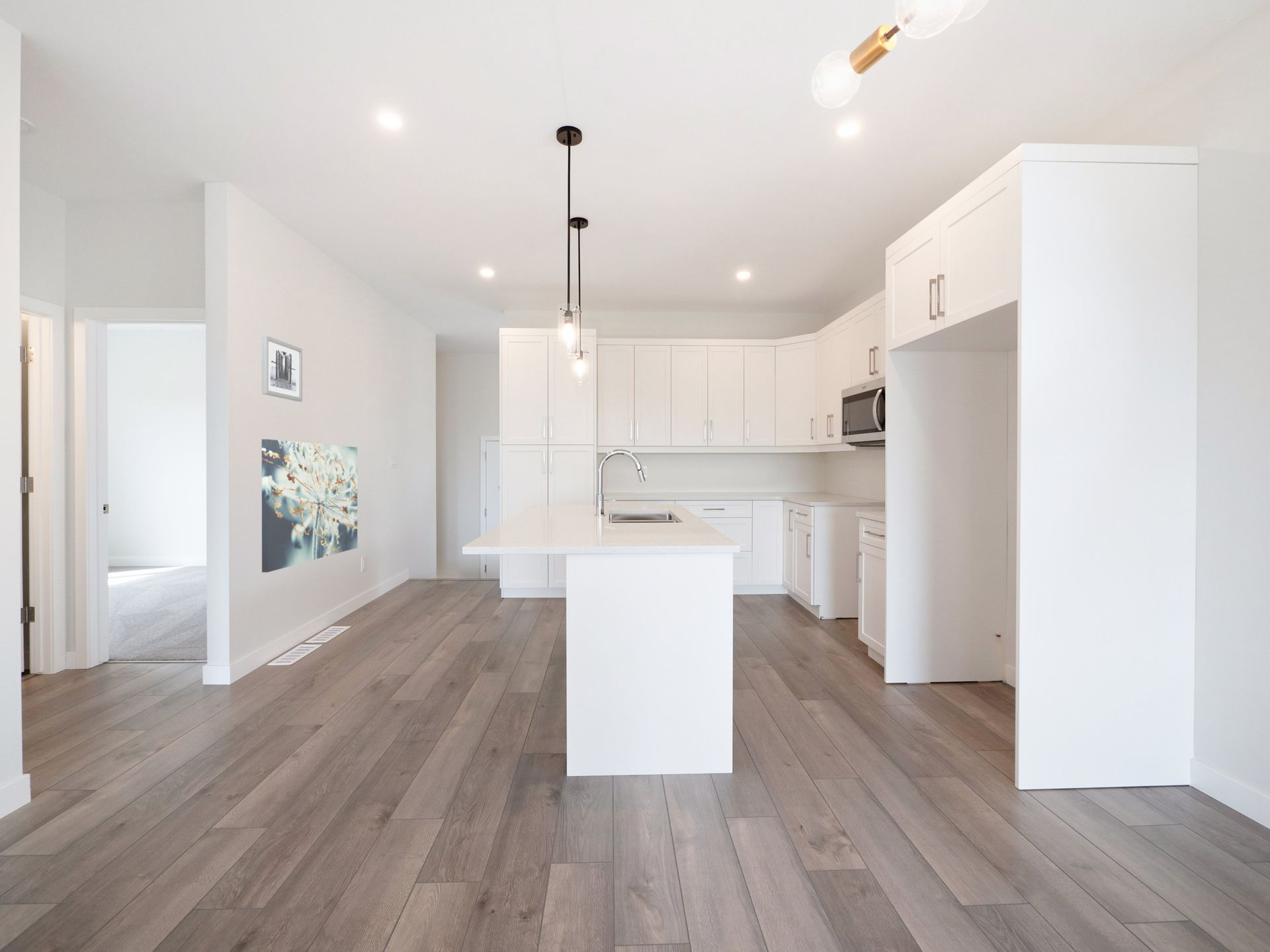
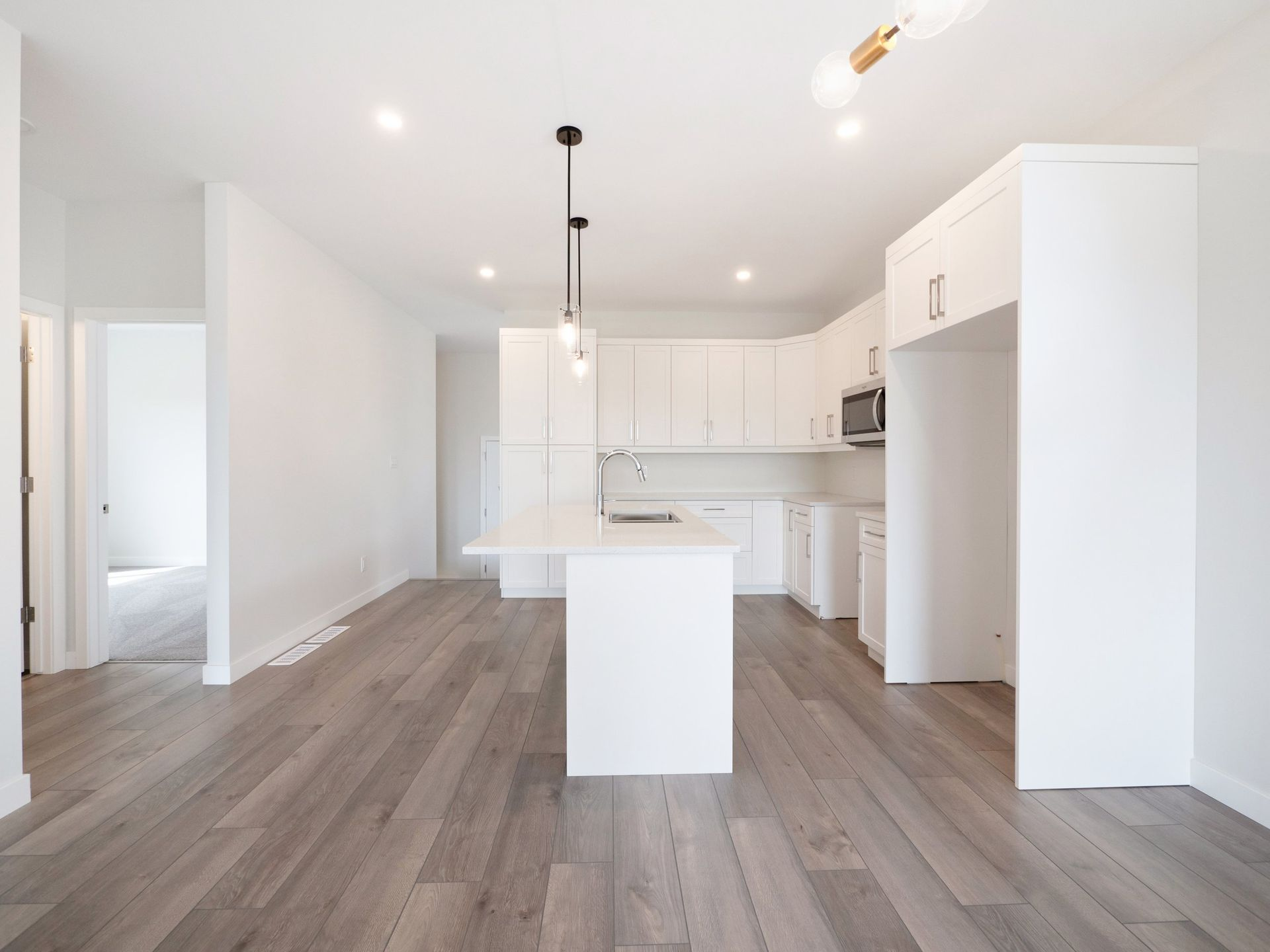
- wall art (283, 370)
- wall art (316, 501)
